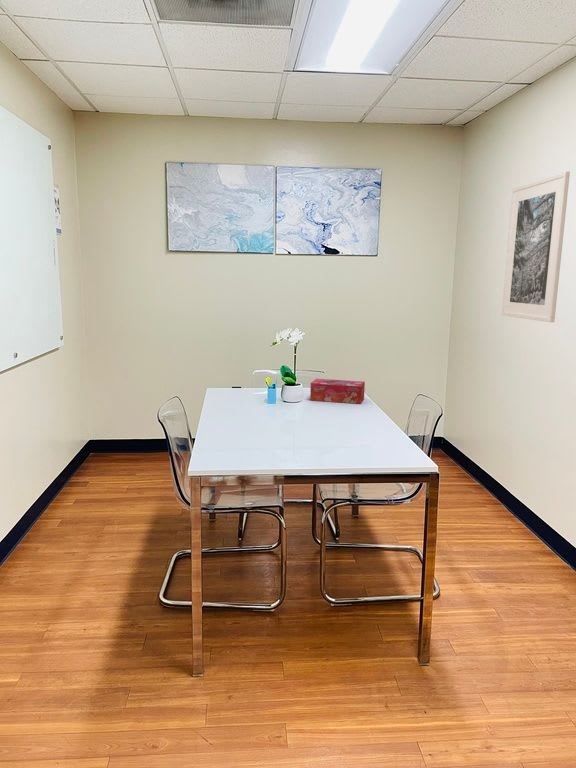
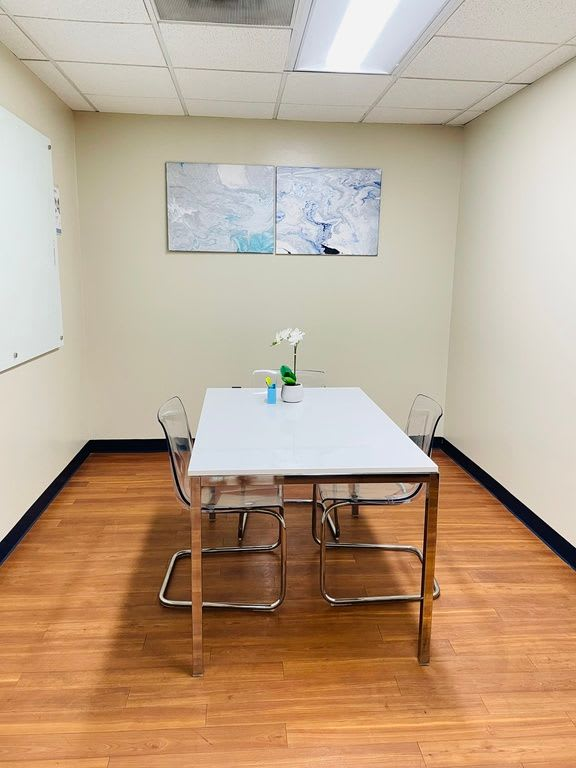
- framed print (531, 251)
- tissue box (337, 390)
